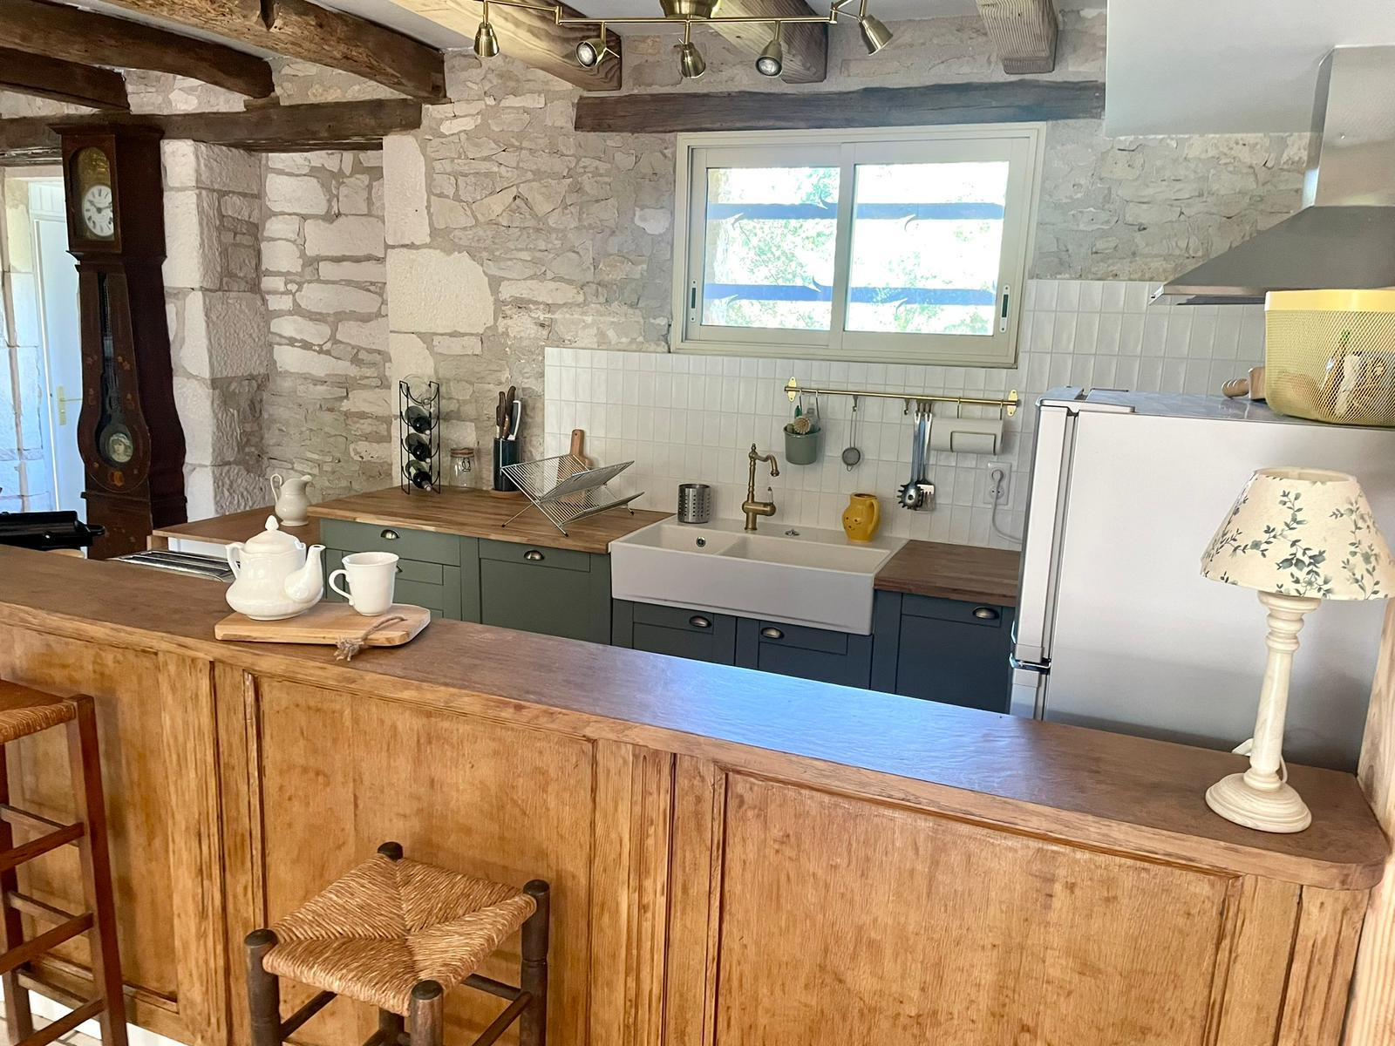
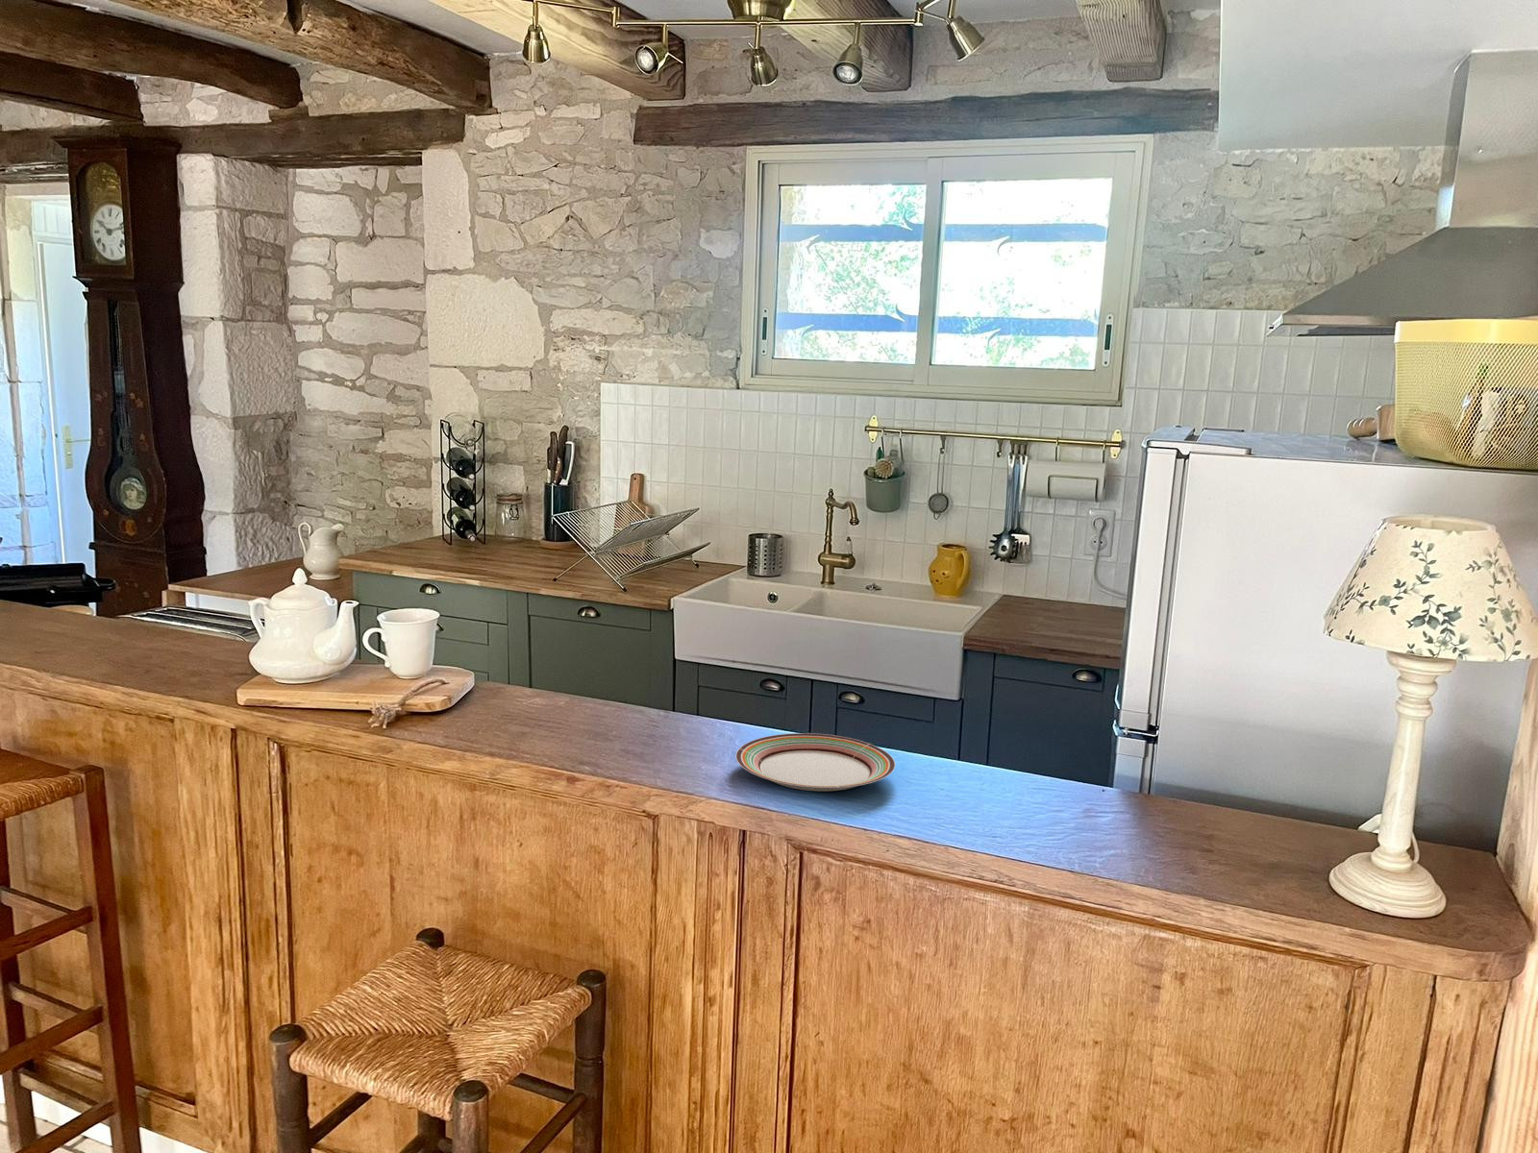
+ plate (814, 764)
